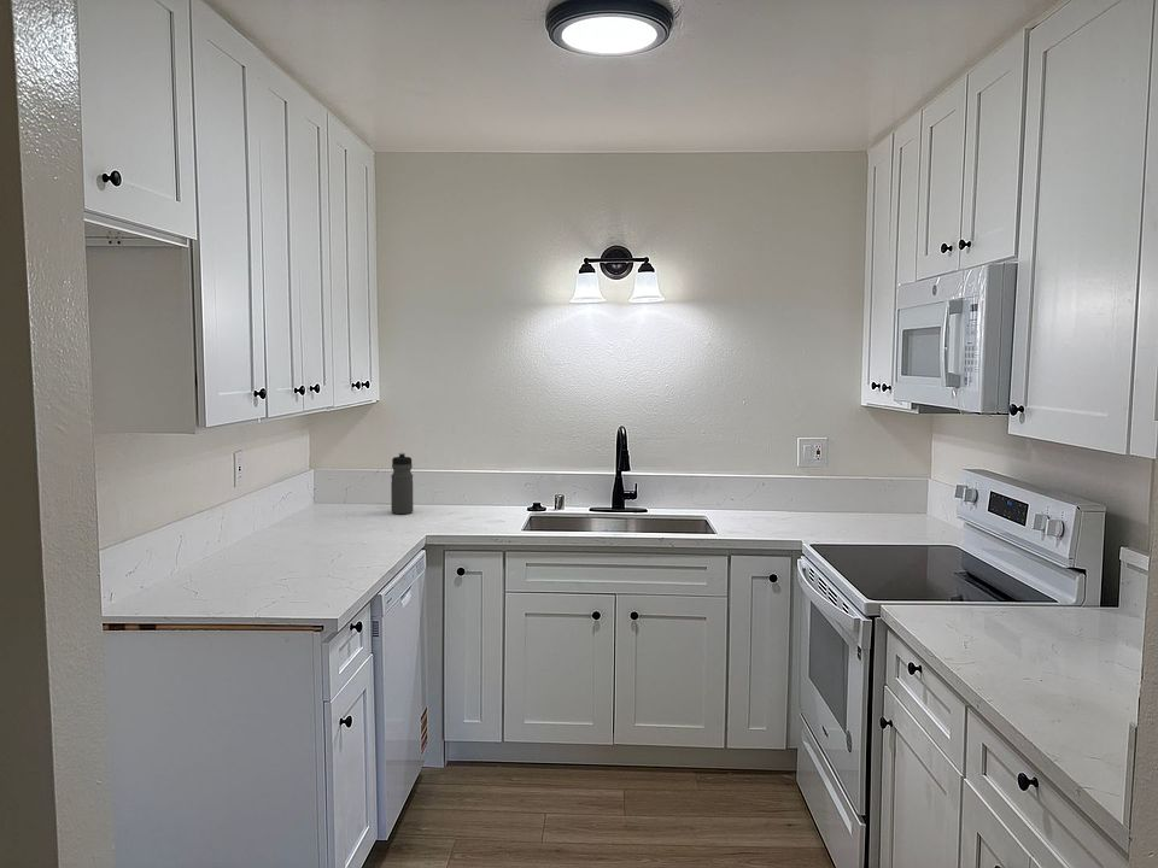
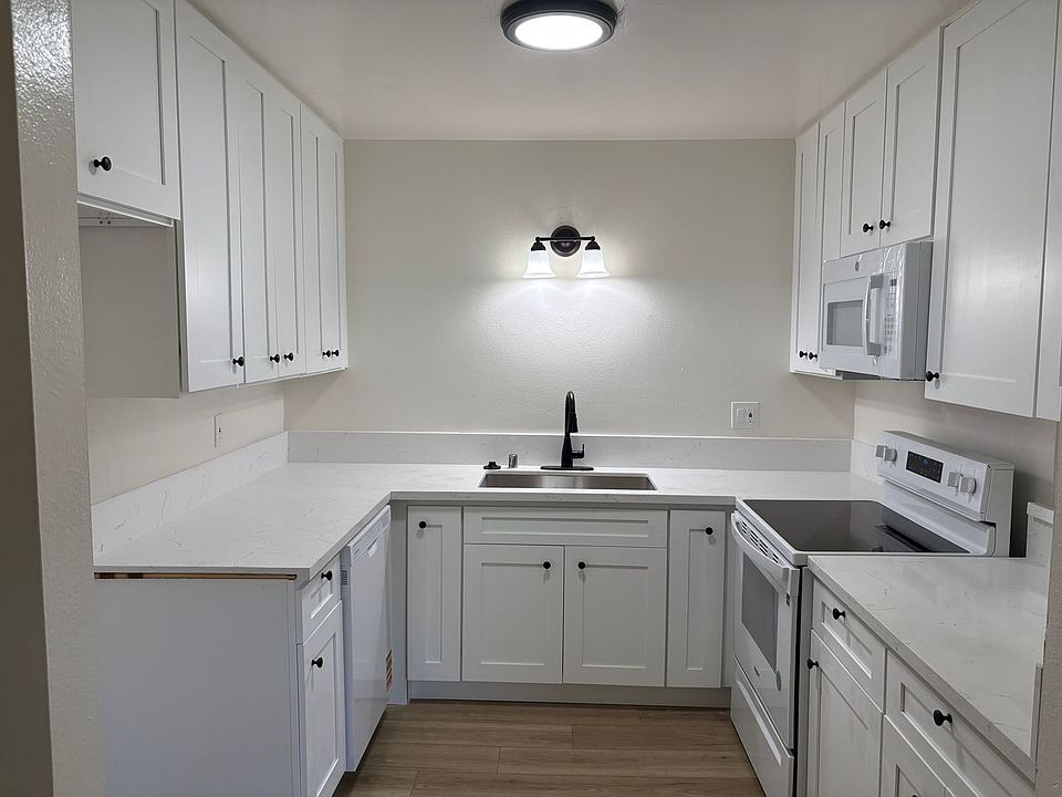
- water bottle (402, 482)
